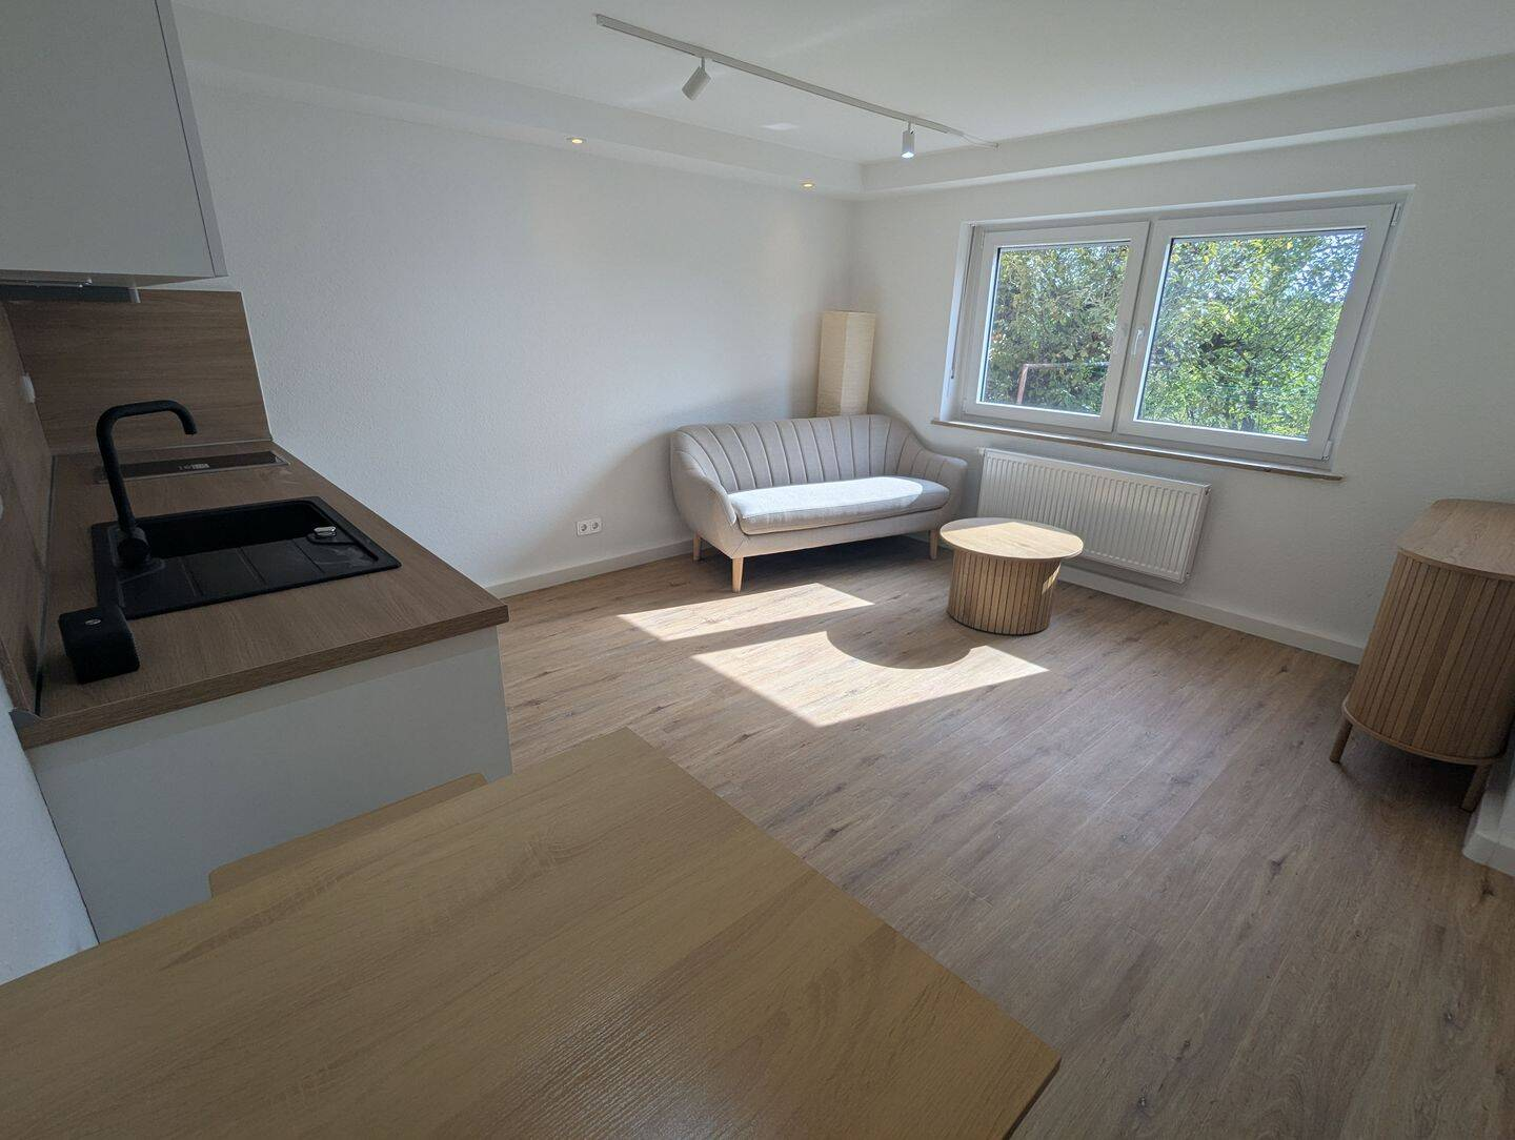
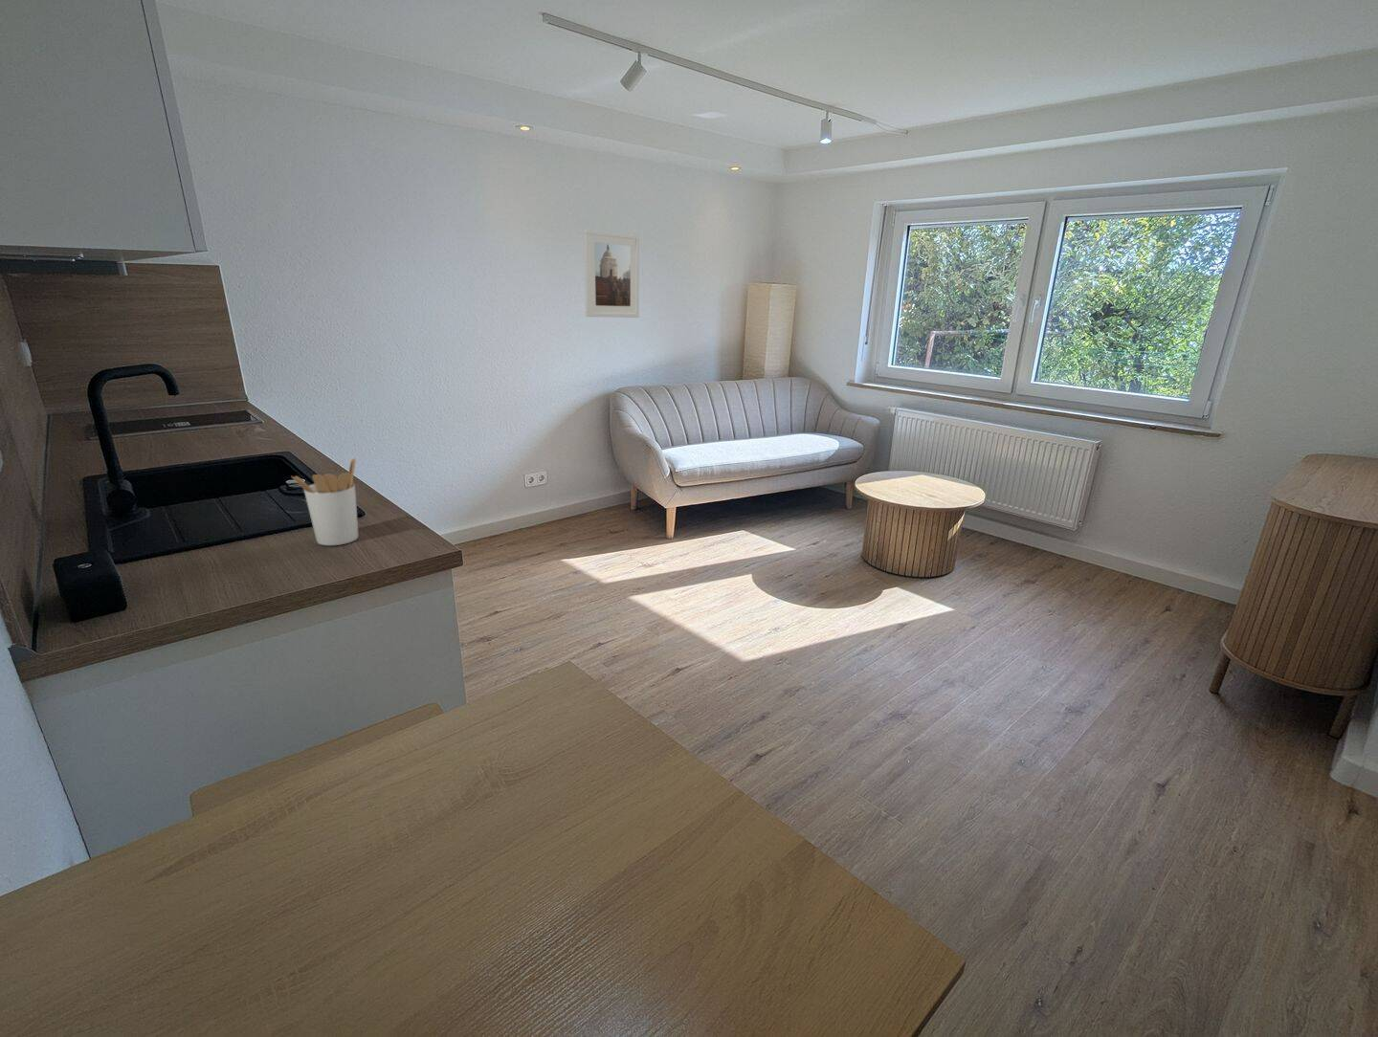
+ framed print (612, 276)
+ utensil holder (333, 503)
